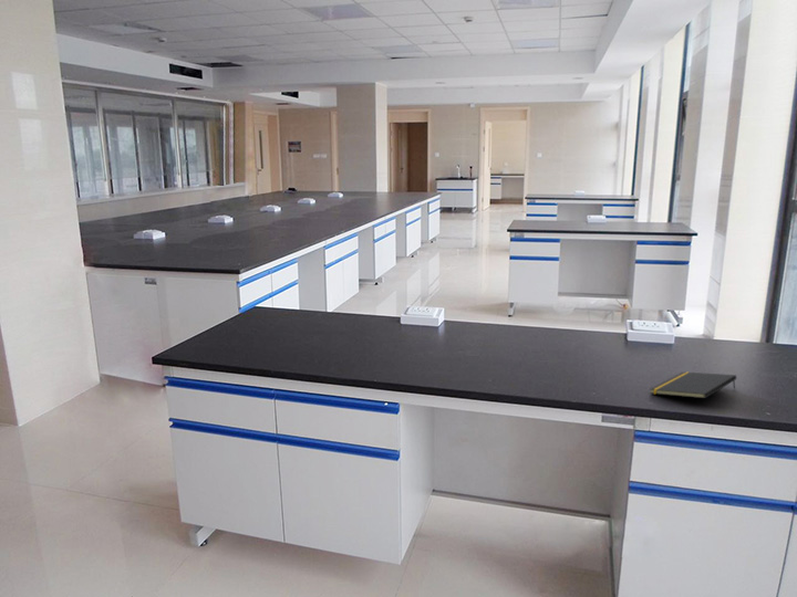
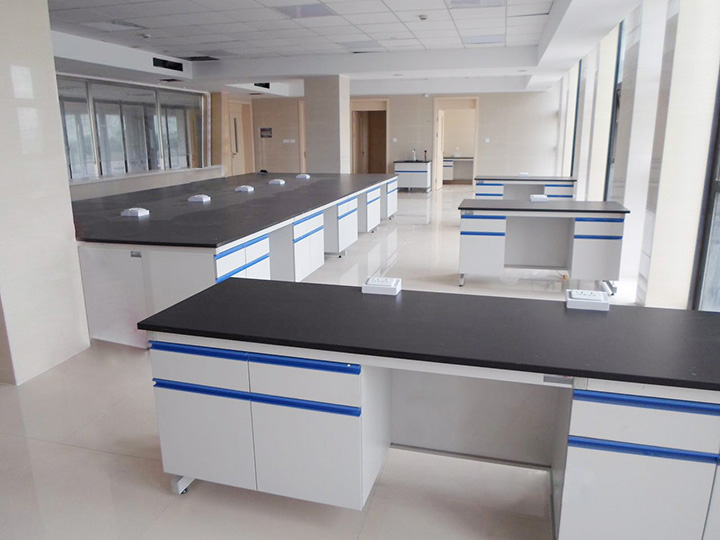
- notepad (693, 384)
